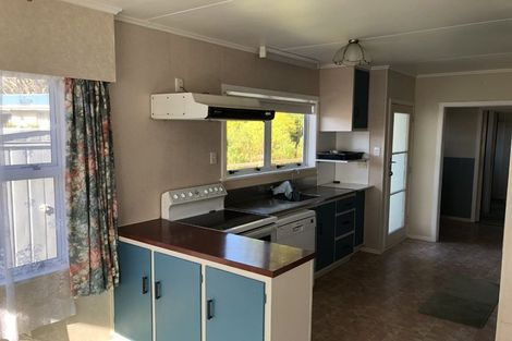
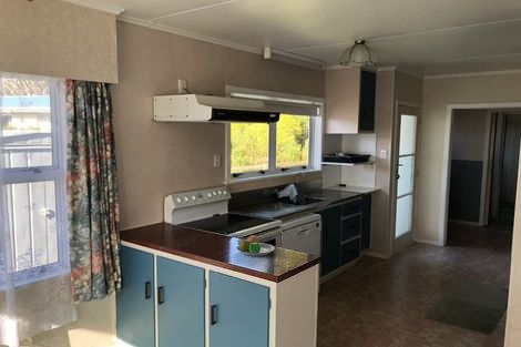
+ fruit bowl (254, 244)
